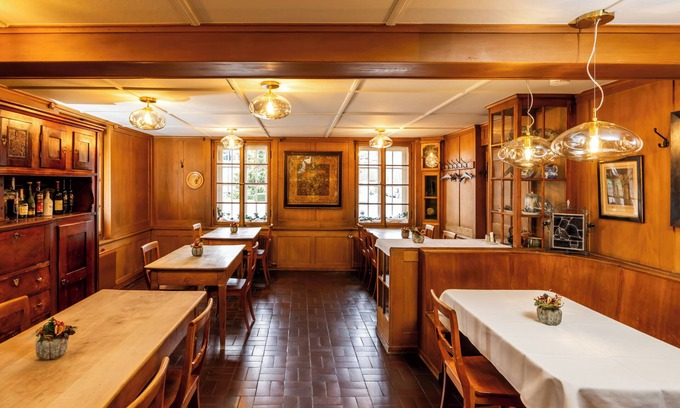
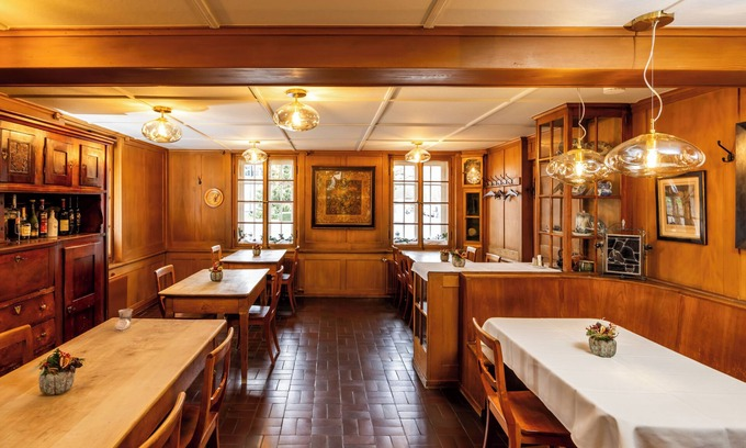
+ cup (124, 318)
